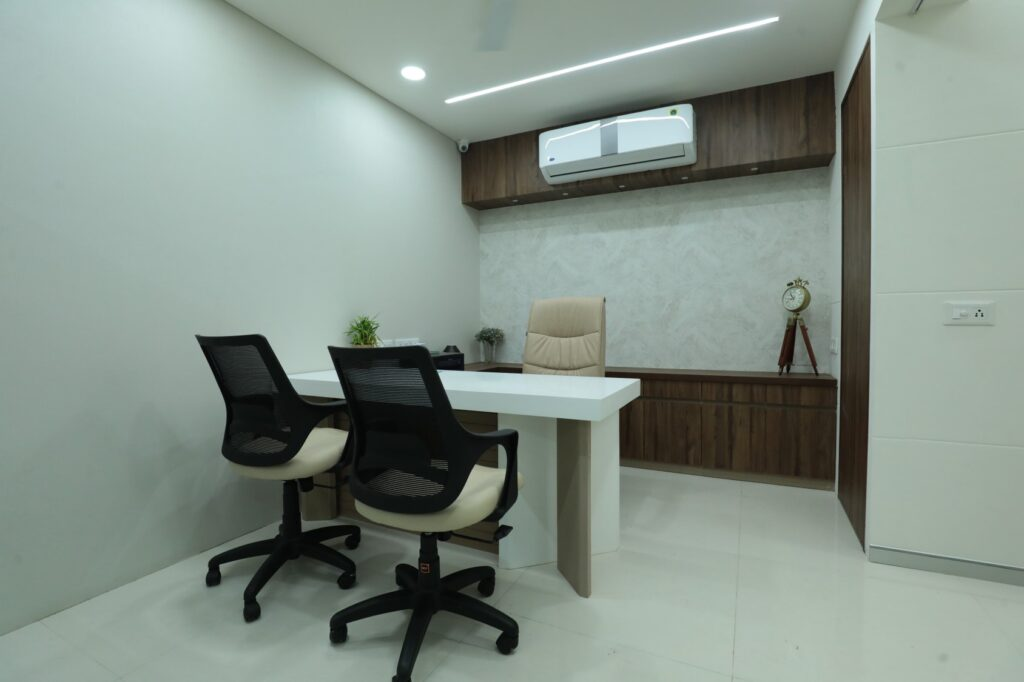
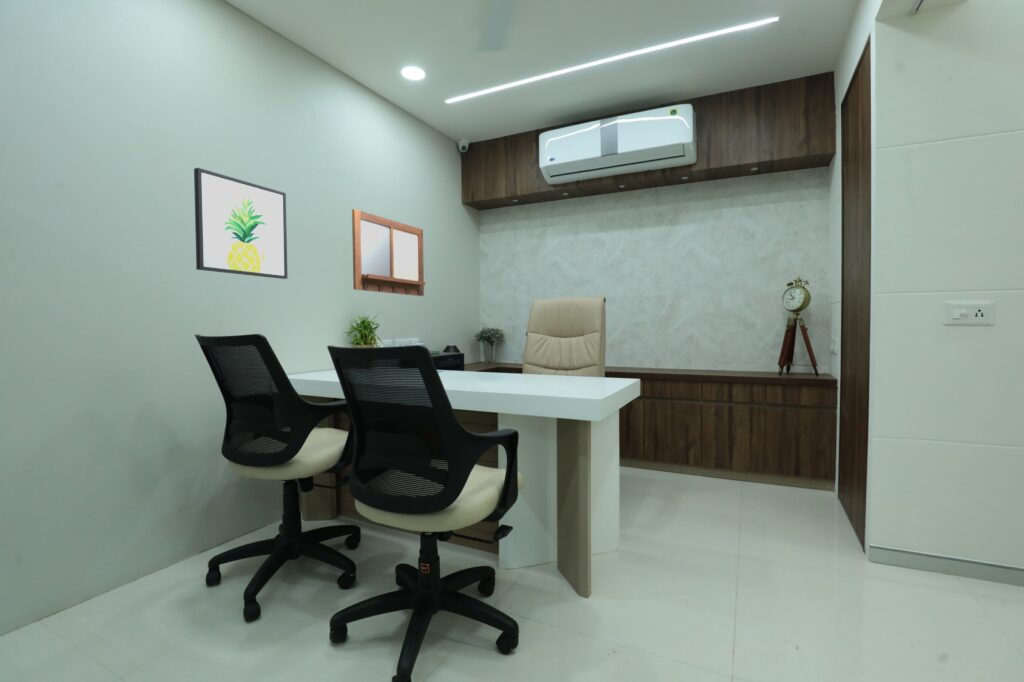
+ wall art (244, 228)
+ writing board (394, 256)
